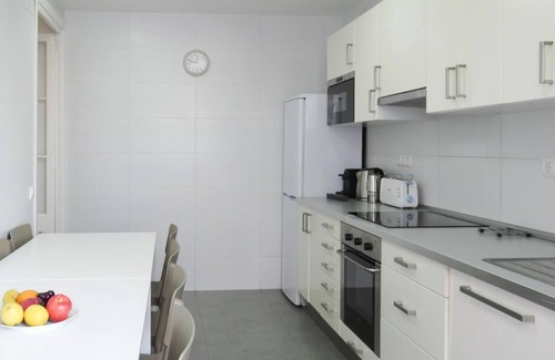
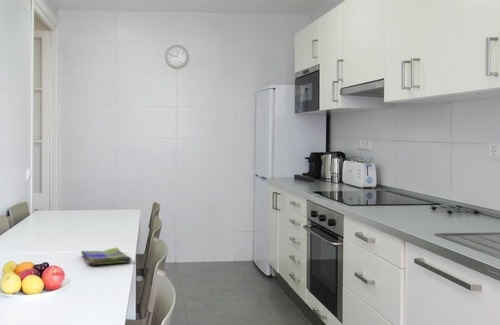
+ dish towel (105, 255)
